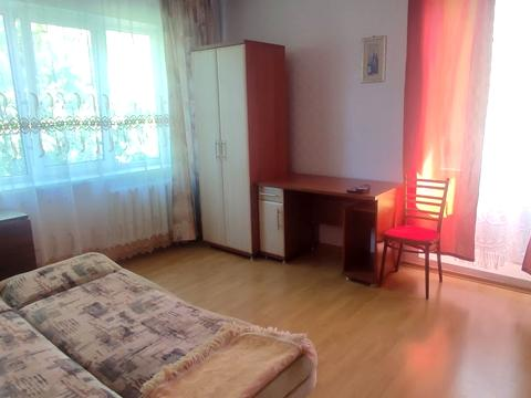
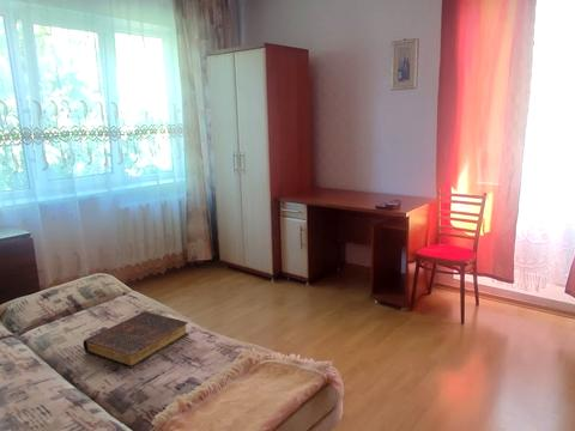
+ book (138, 336)
